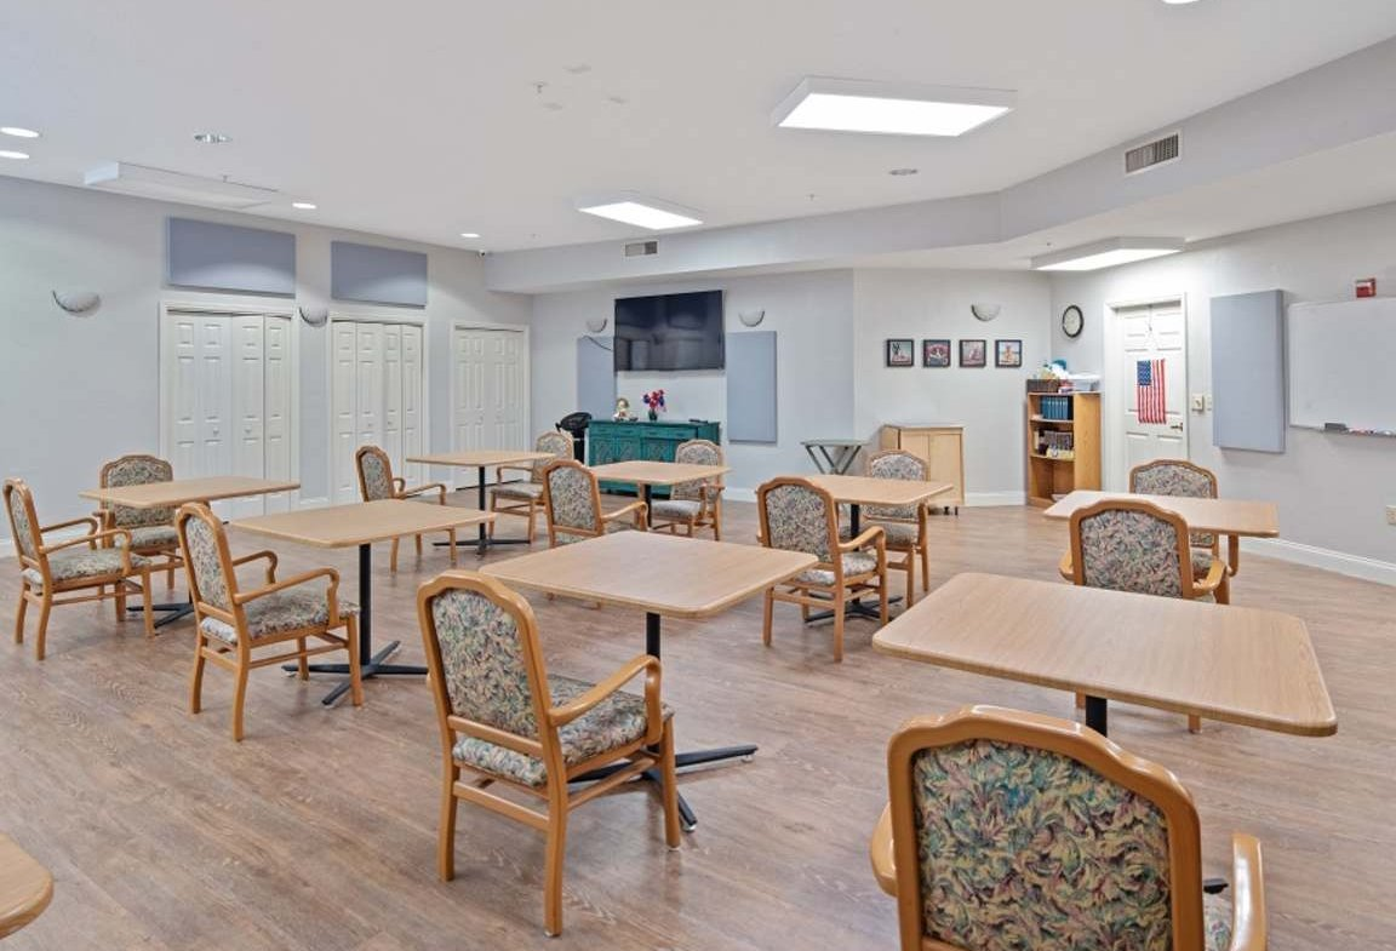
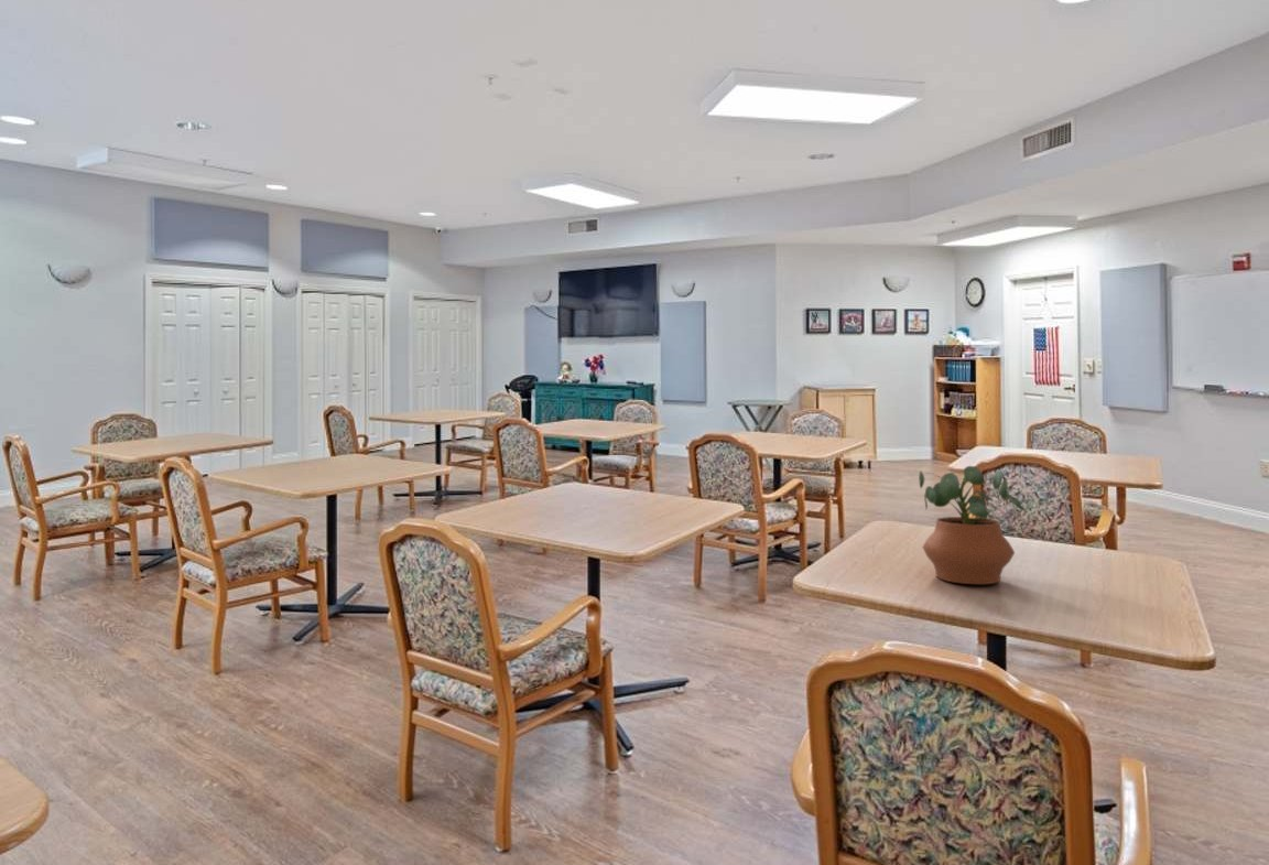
+ potted plant (976, 520)
